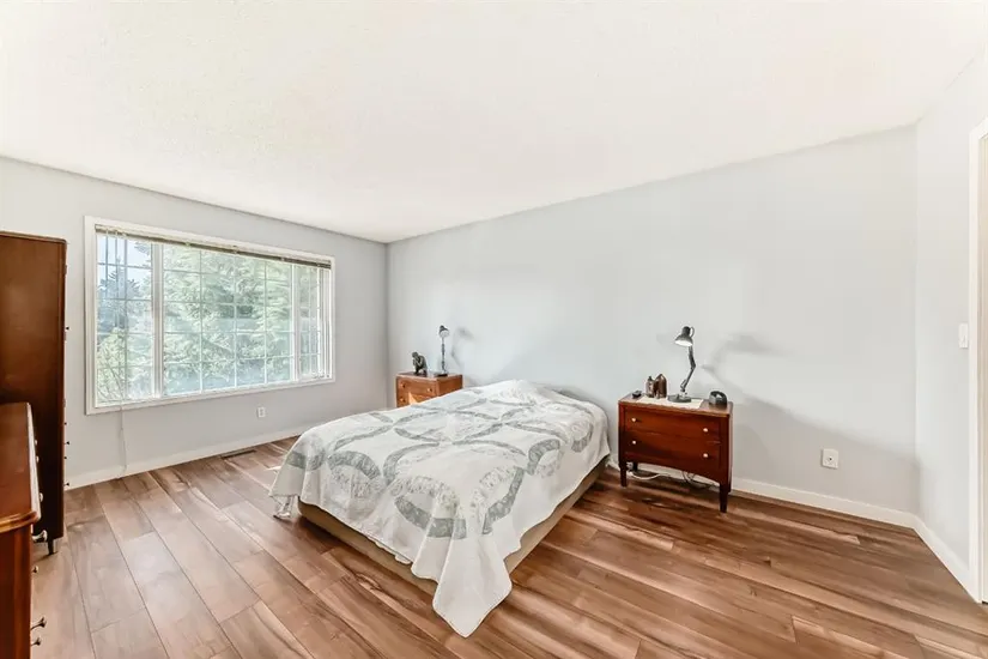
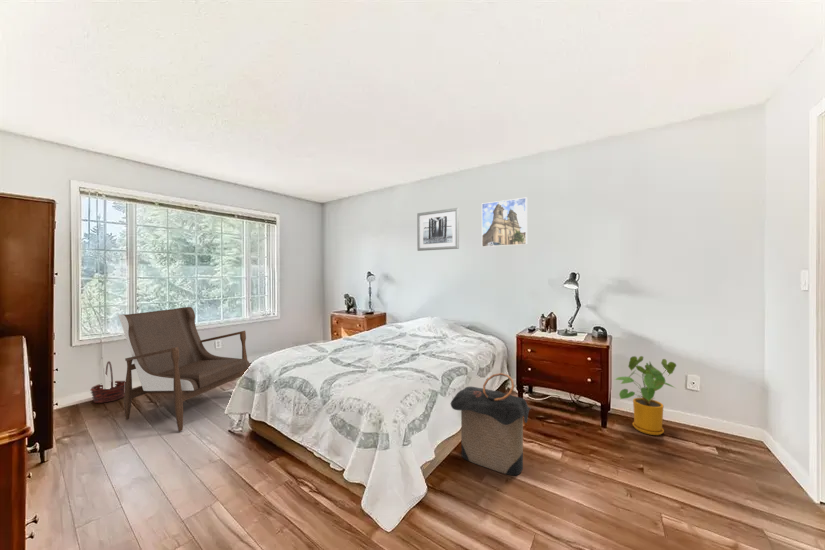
+ armchair (187, 359)
+ laundry hamper (489, 418)
+ basket (111, 379)
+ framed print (503, 223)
+ wall art (437, 230)
+ house plant (645, 394)
